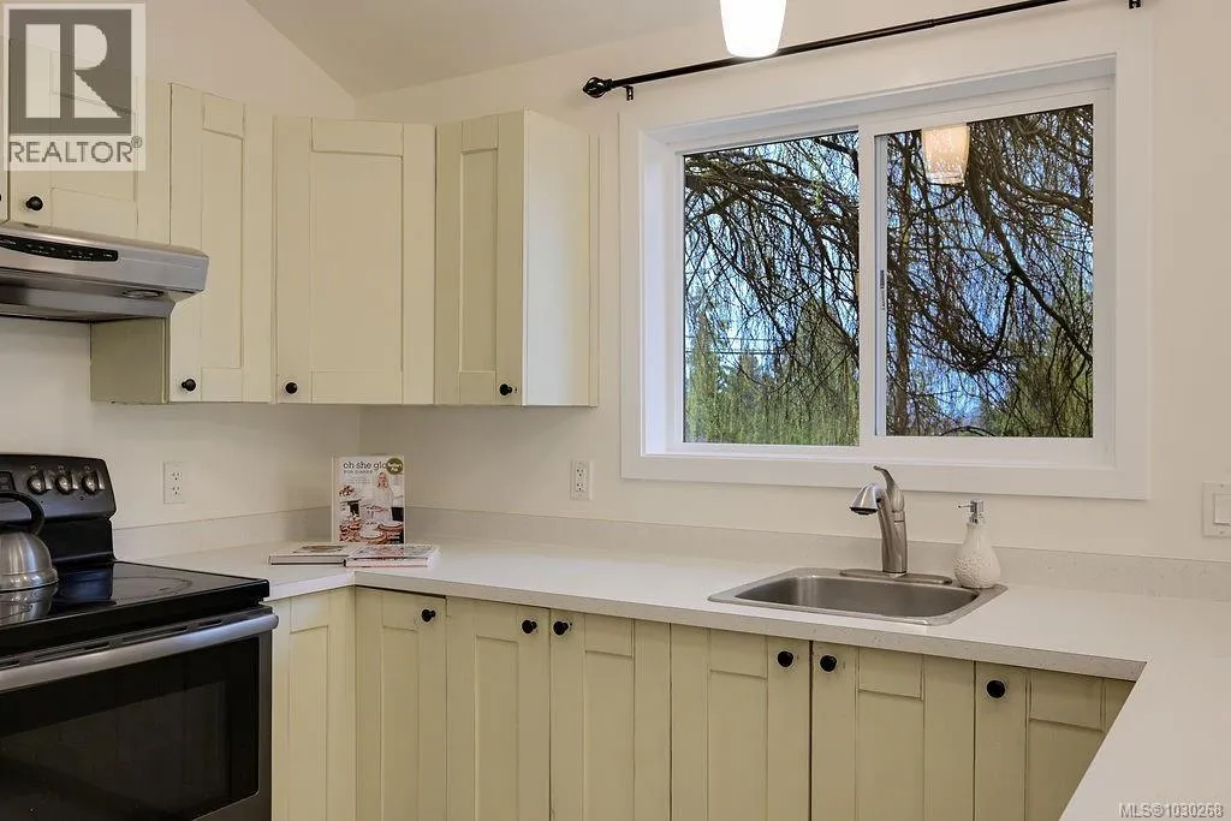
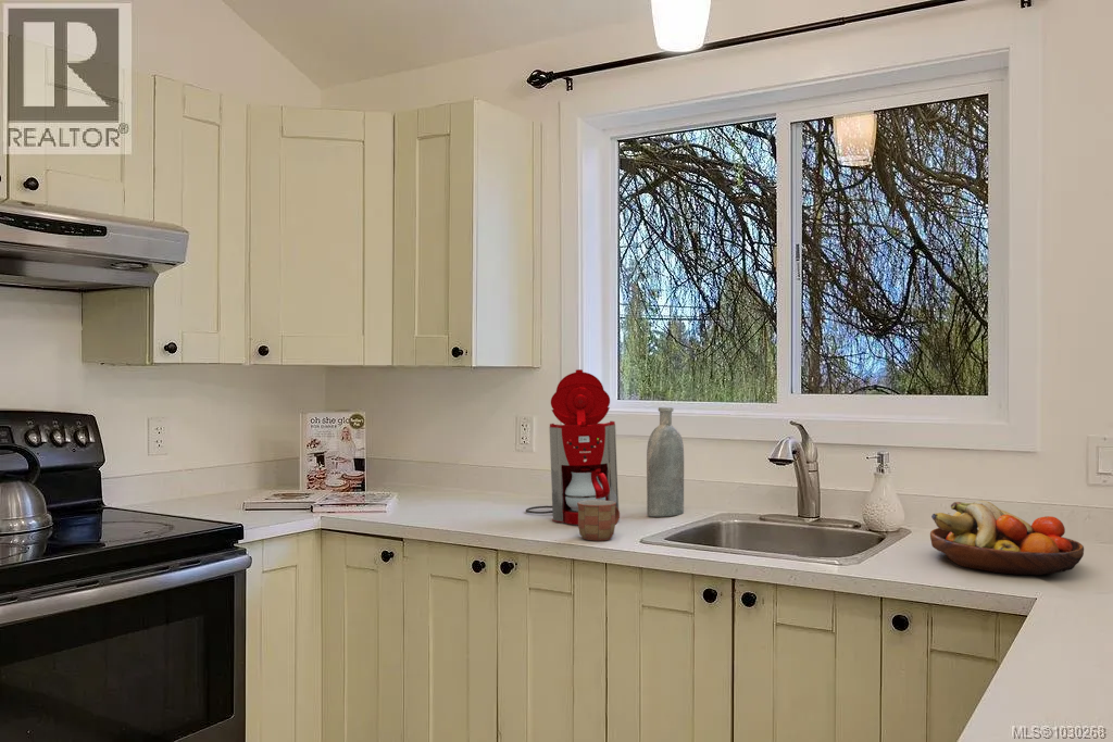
+ bottle (665, 461)
+ coffee maker (571, 442)
+ fruit bowl (1003, 533)
+ mug (600, 519)
